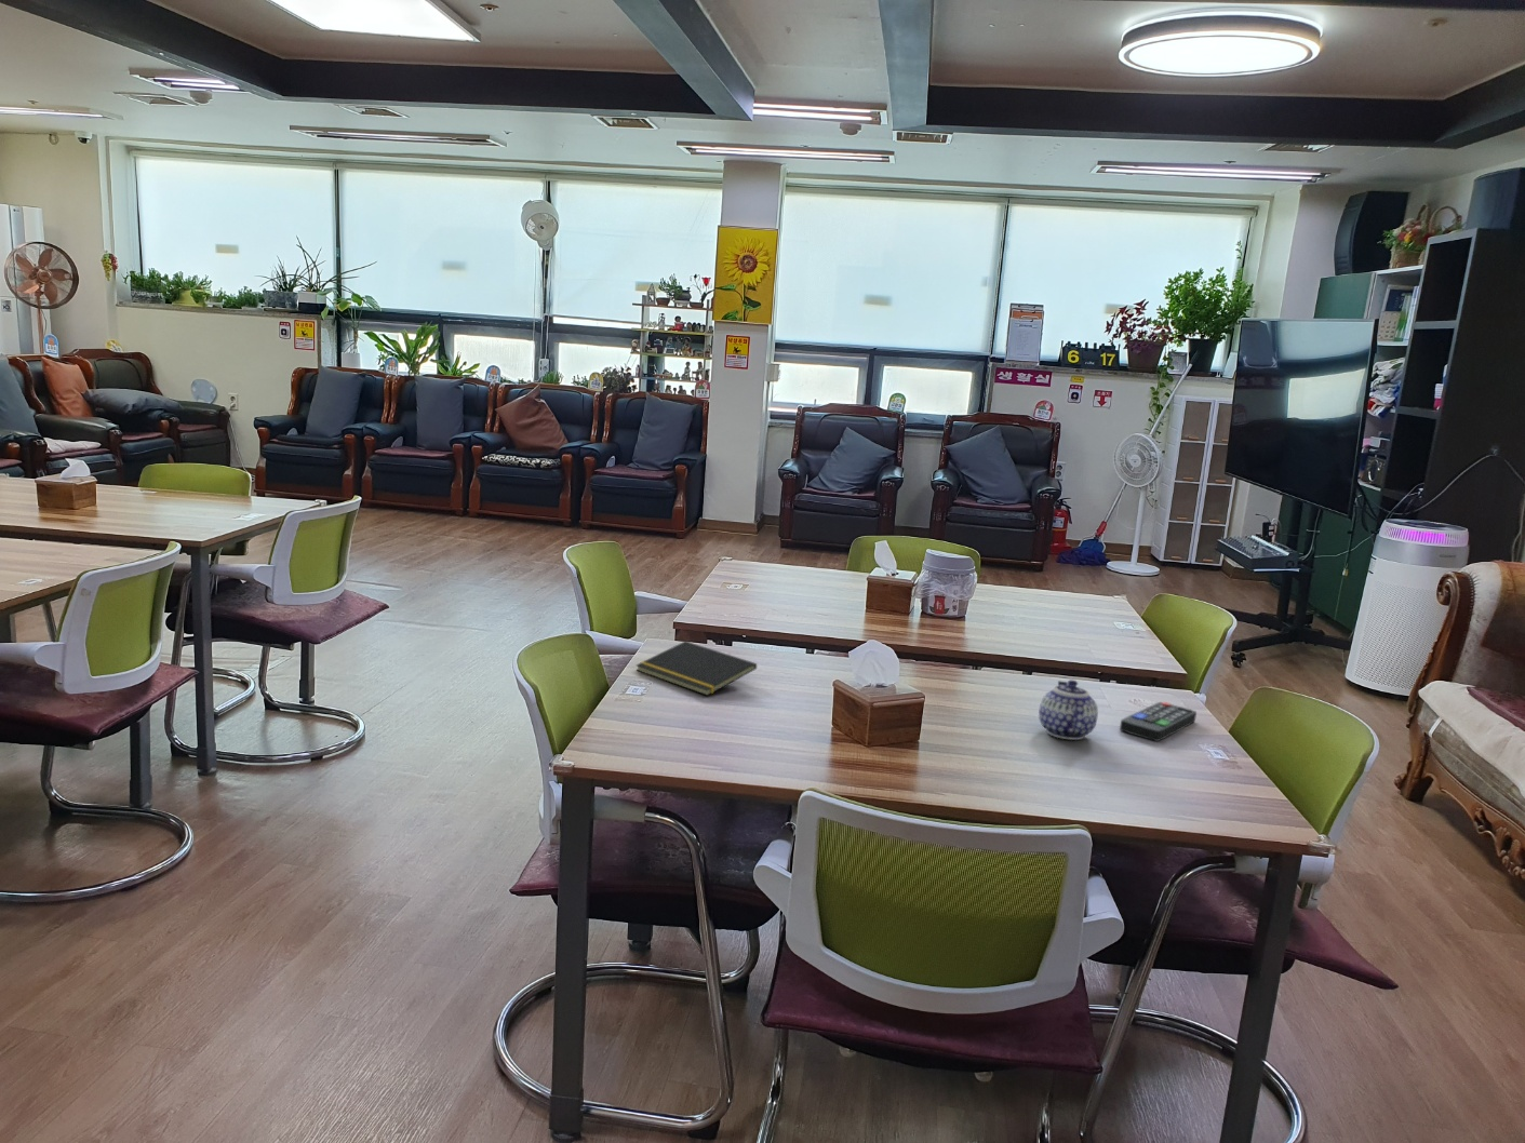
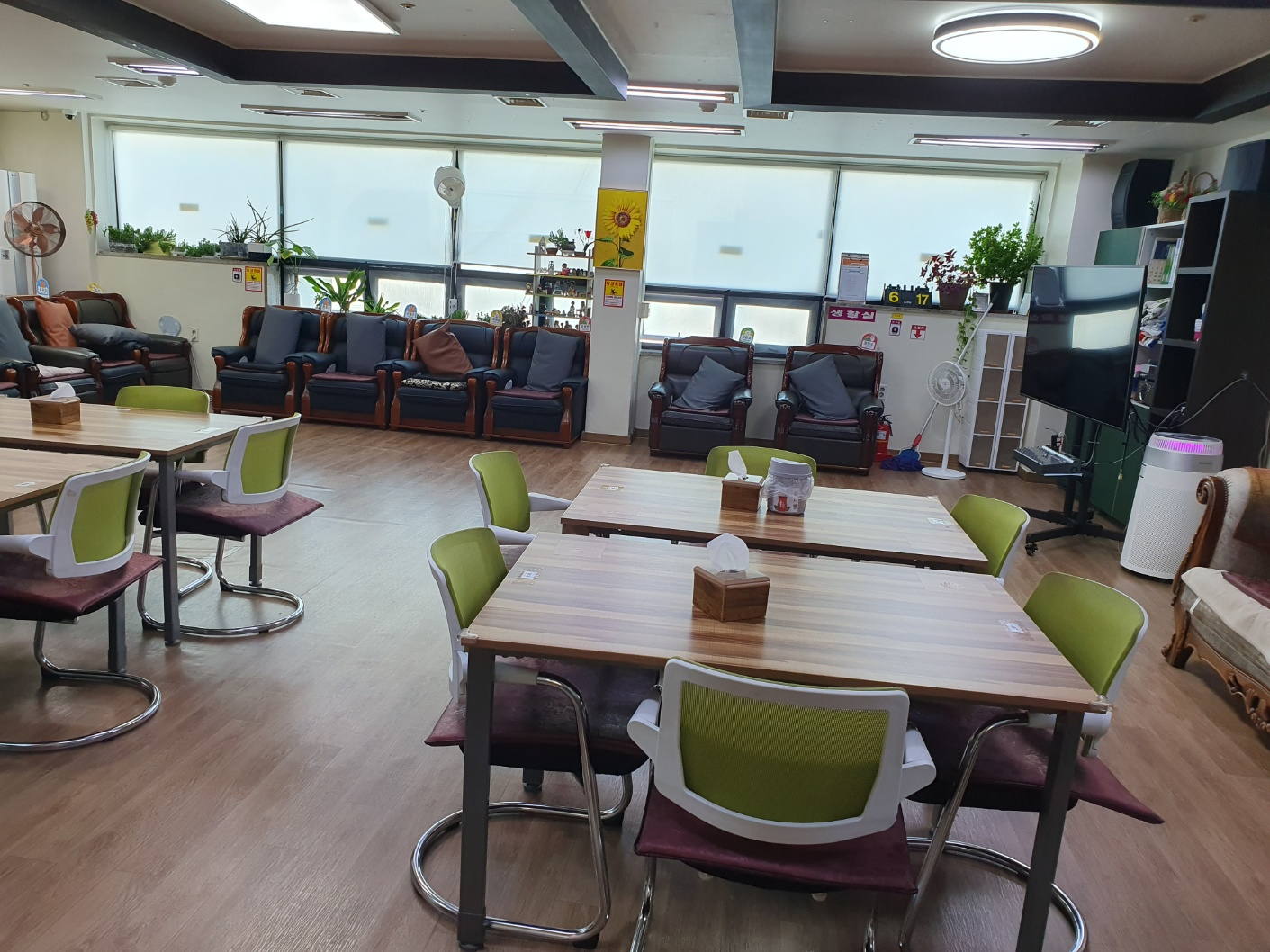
- notepad (696, 666)
- remote control (1159, 719)
- teapot (1068, 706)
